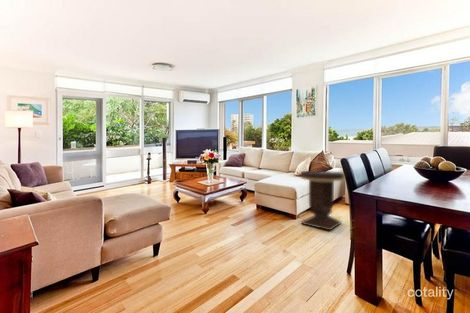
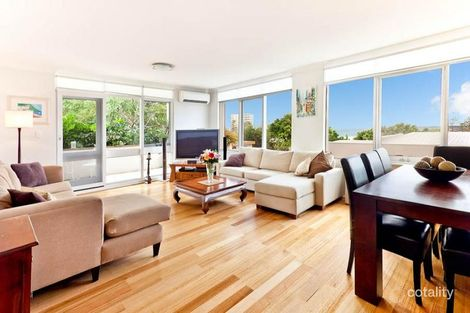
- side table (321, 198)
